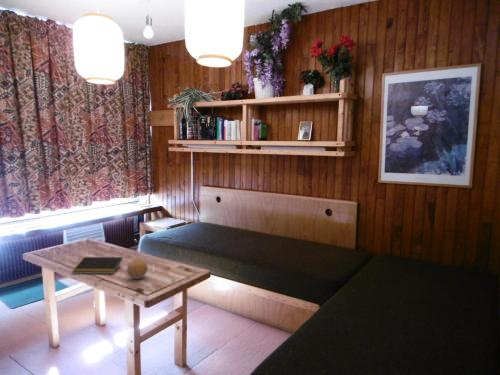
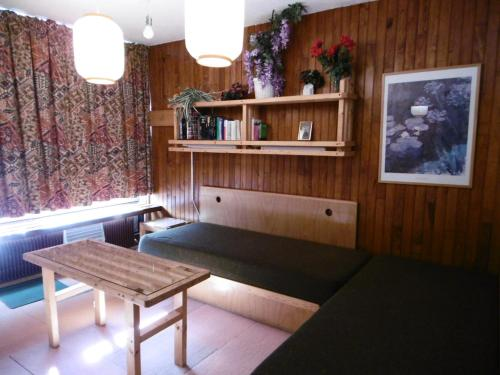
- fruit (137, 269)
- notepad (98, 265)
